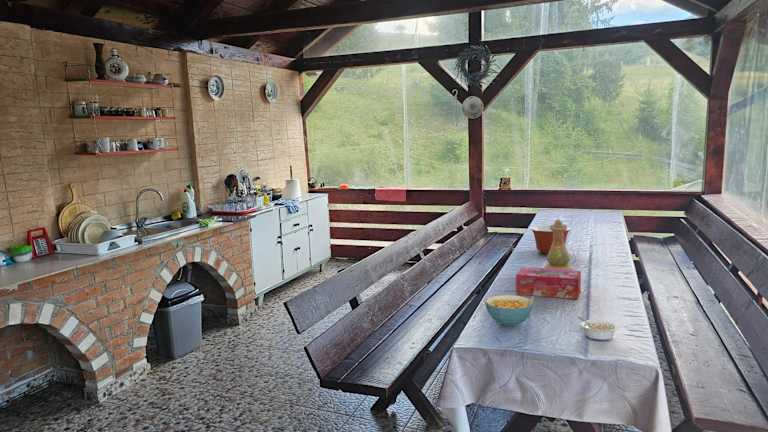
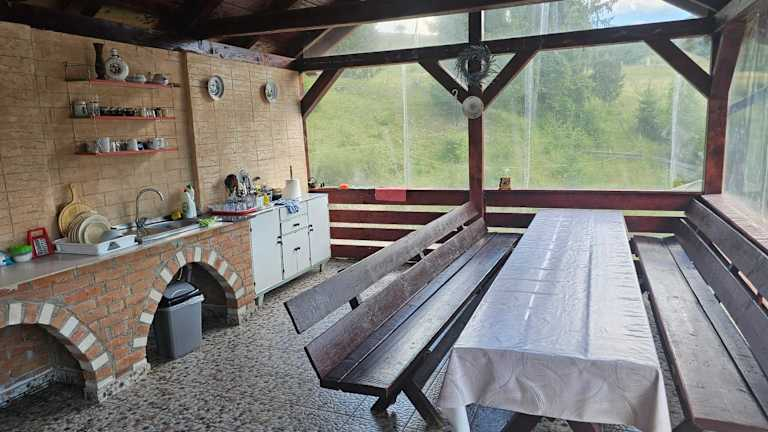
- vase (558, 244)
- tissue box (548, 282)
- mixing bowl (550, 240)
- cereal bowl (509, 312)
- legume (597, 329)
